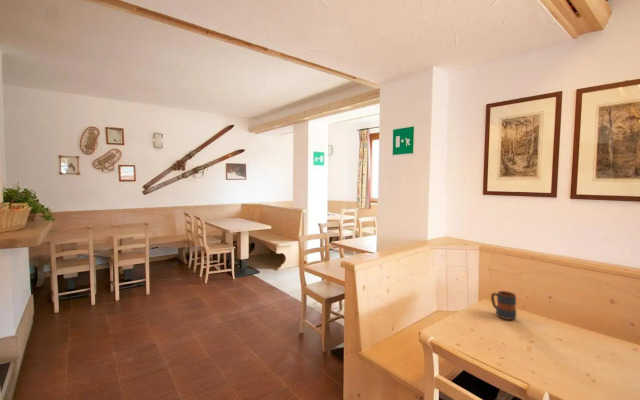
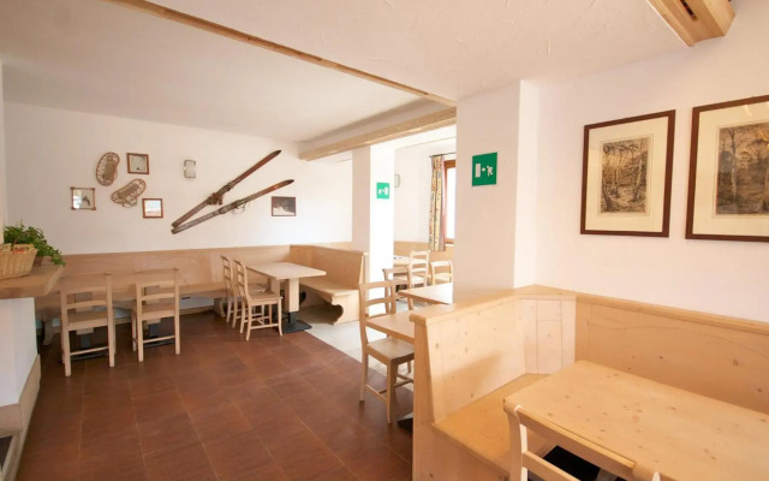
- mug (502, 303)
